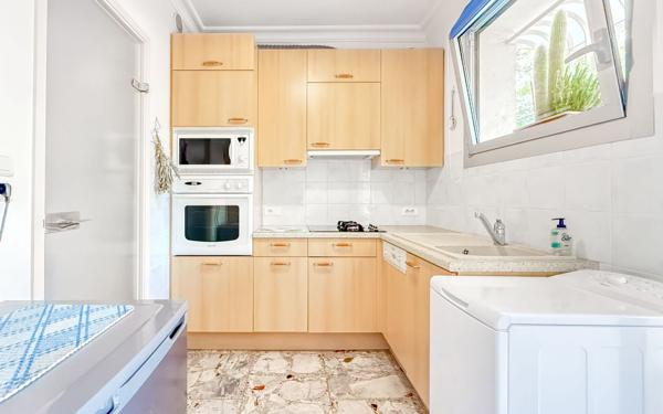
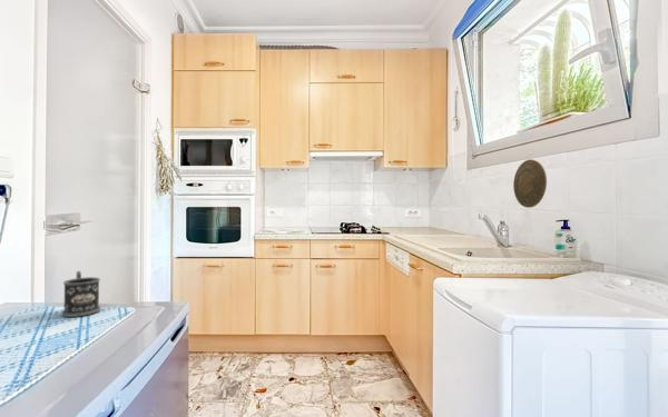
+ decorative plate (527, 183)
+ mug (80, 291)
